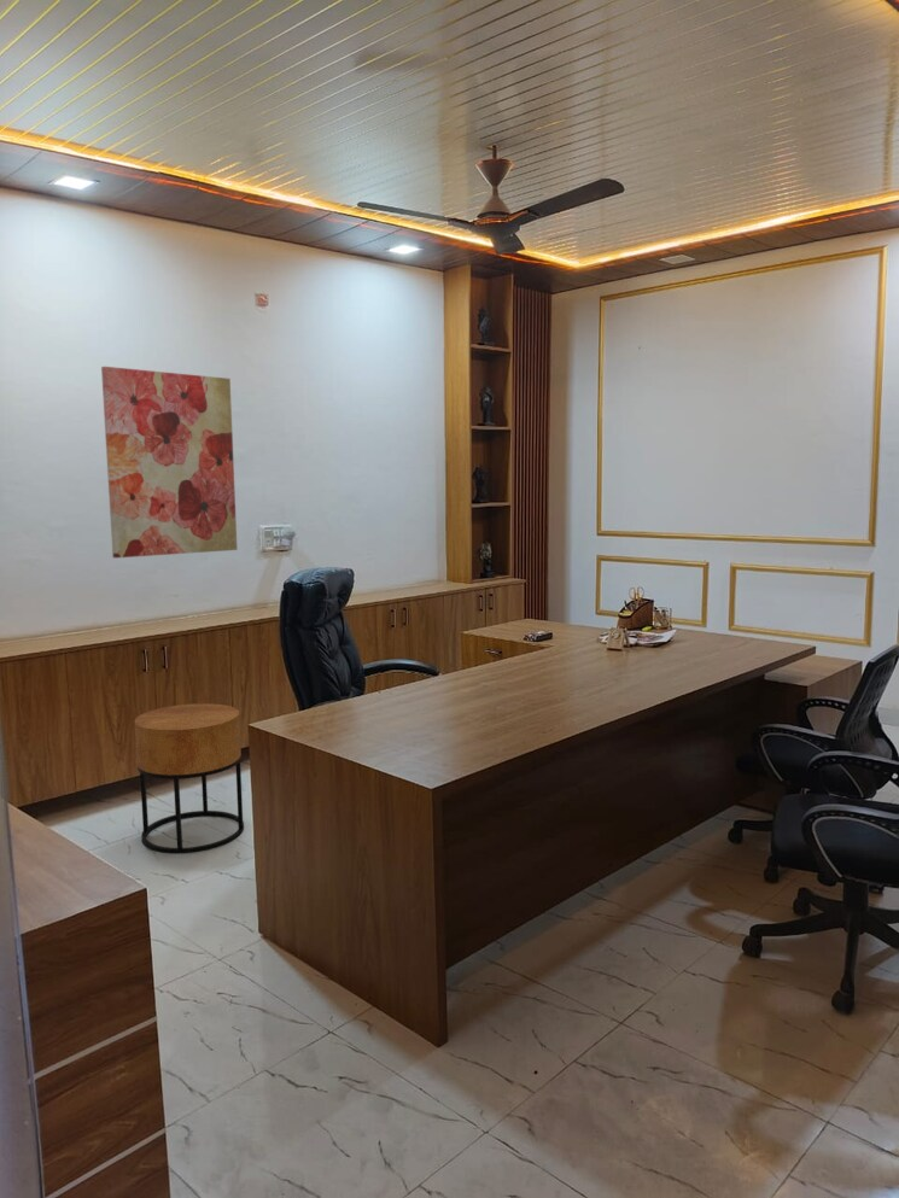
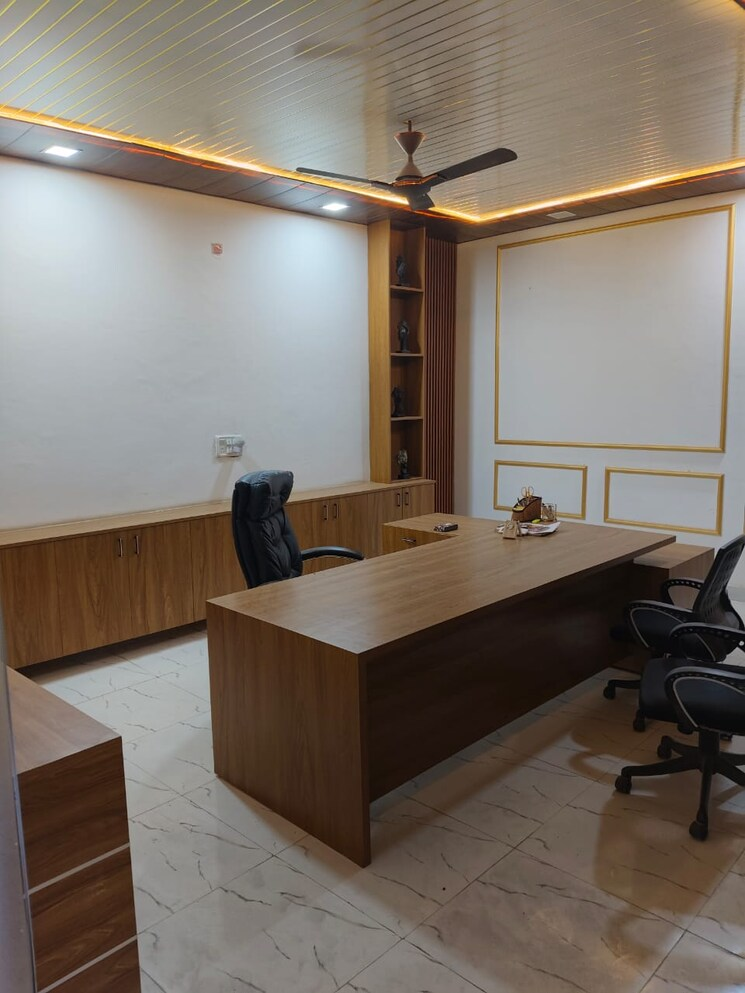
- wall art (174, 464)
- side table (191, 775)
